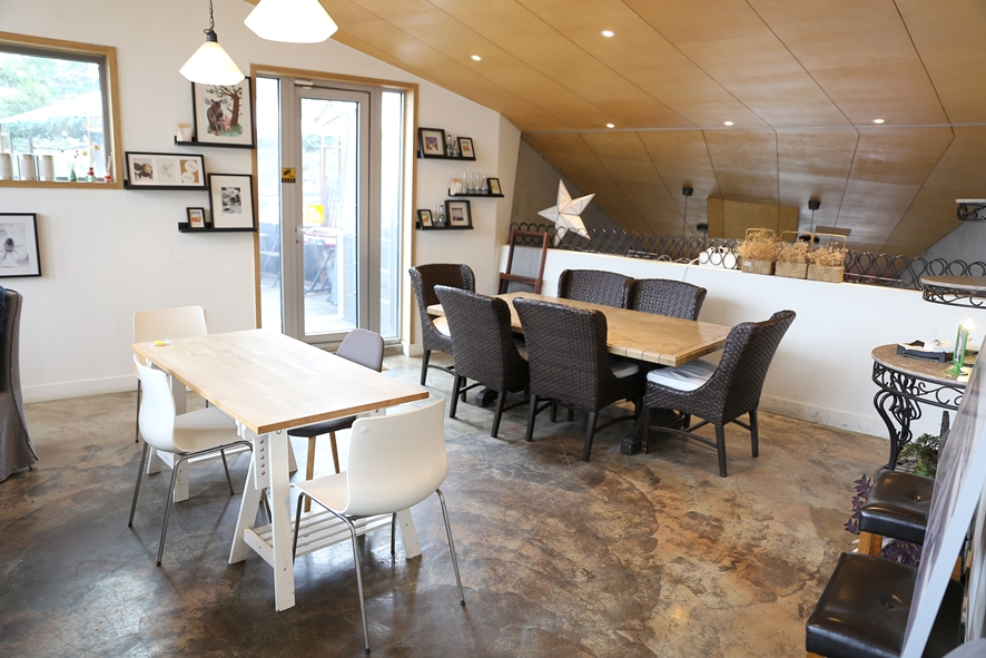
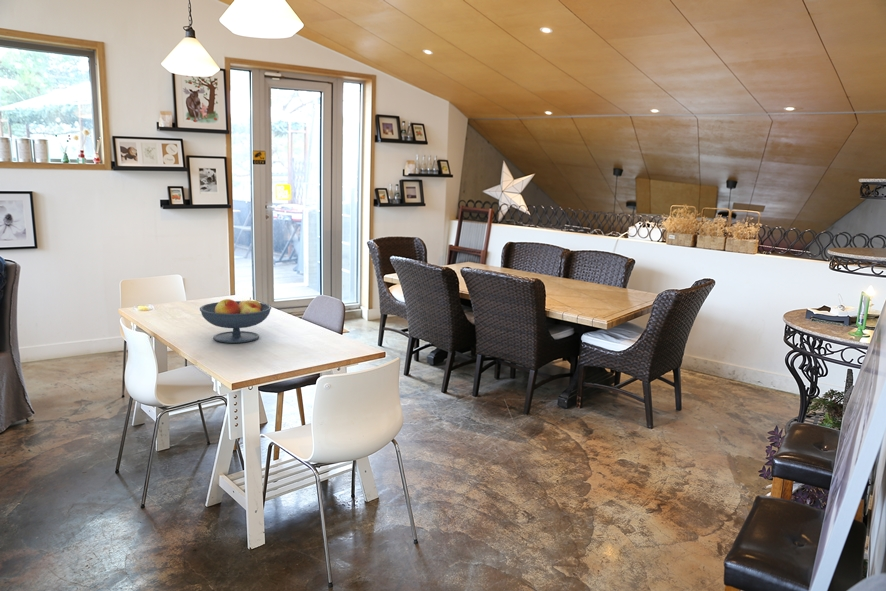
+ fruit bowl (236, 317)
